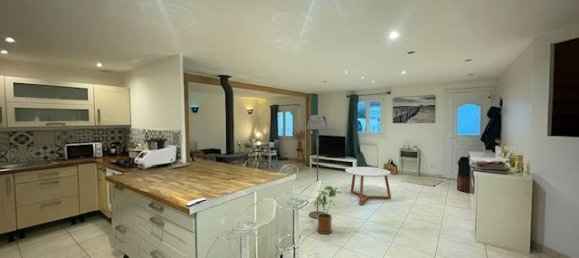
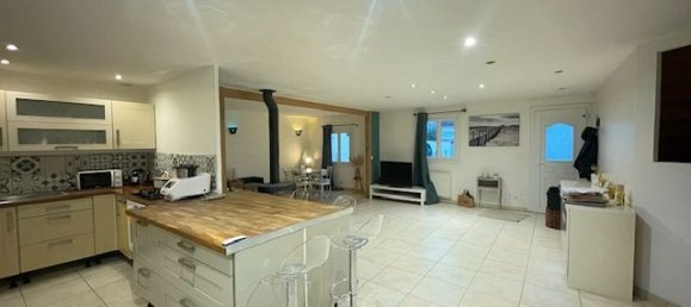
- coffee table (362, 184)
- house plant (324, 208)
- floor lamp (317, 165)
